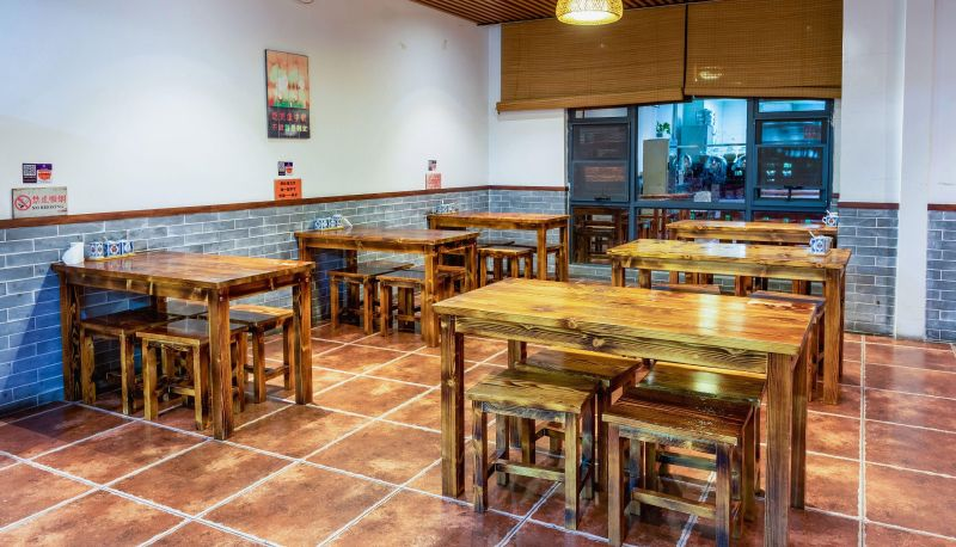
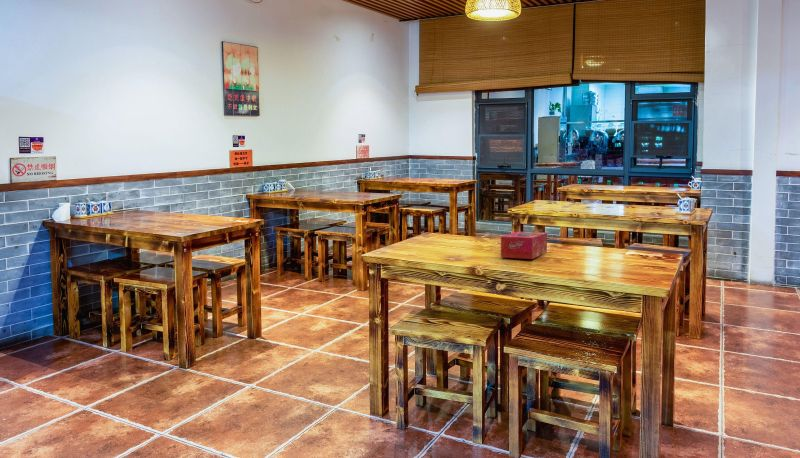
+ tissue box (524, 244)
